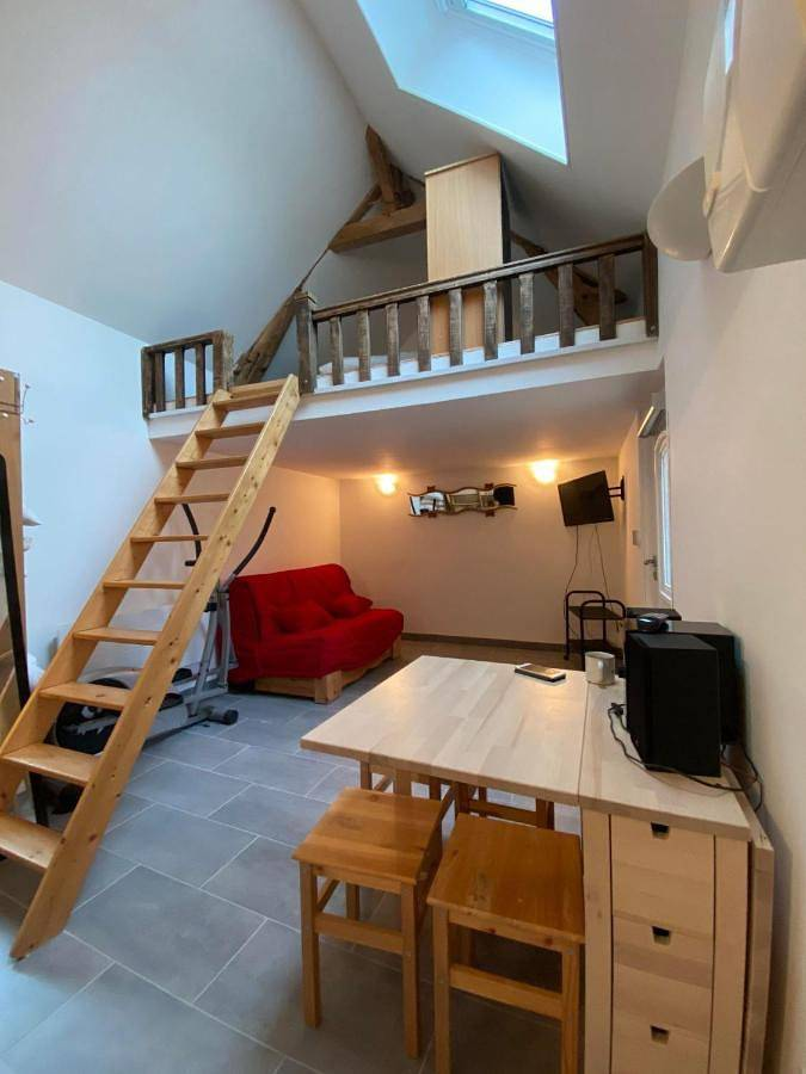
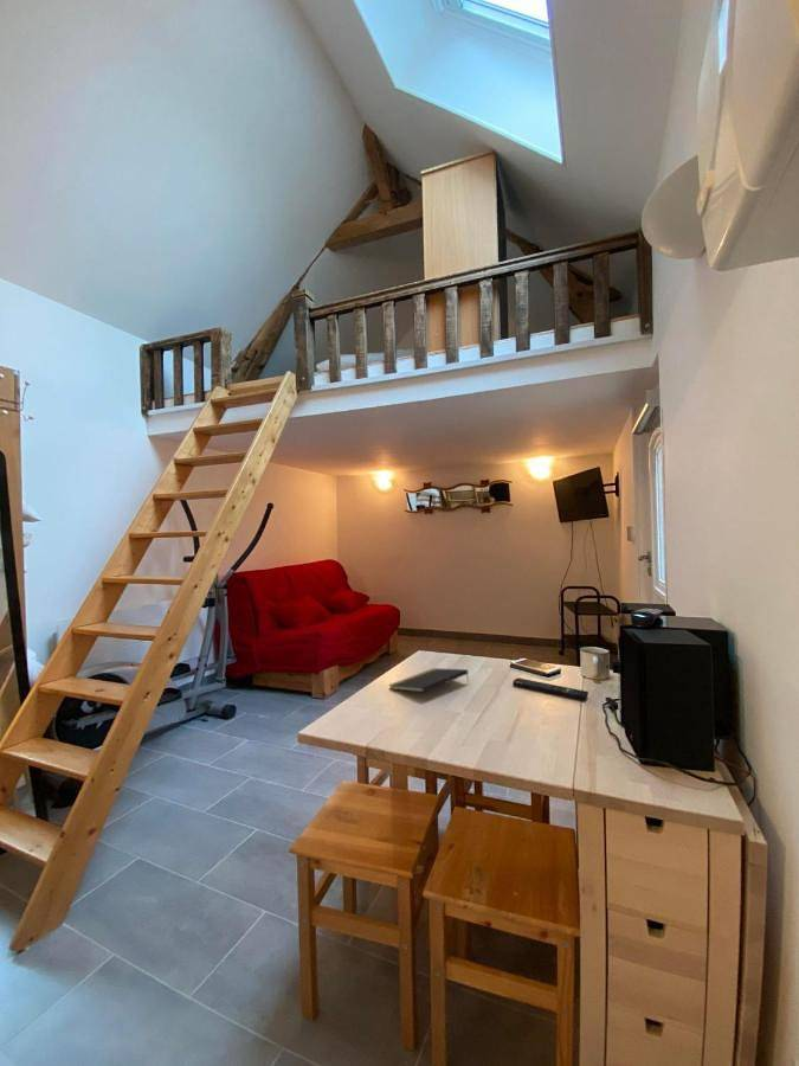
+ remote control (548, 688)
+ notepad (429, 679)
